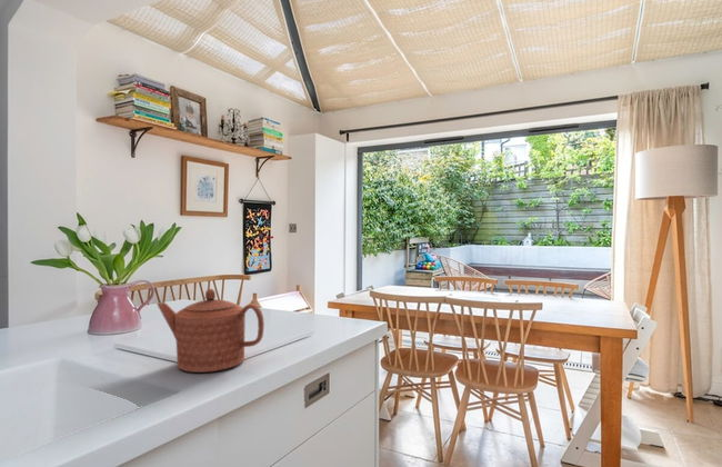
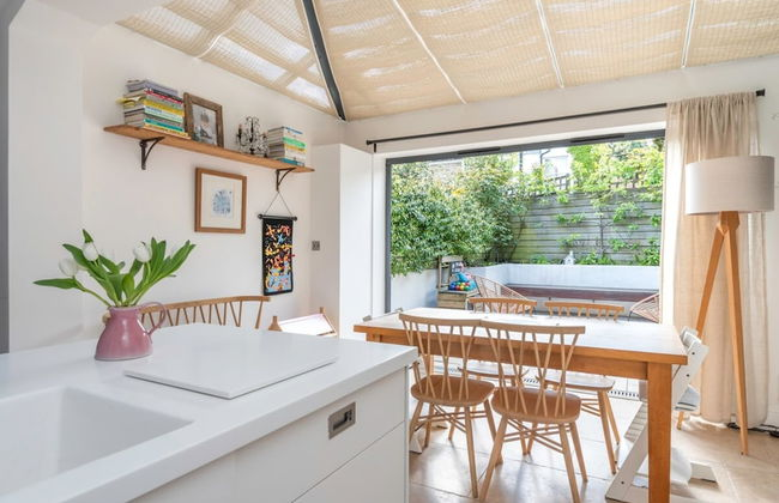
- teapot (210, 325)
